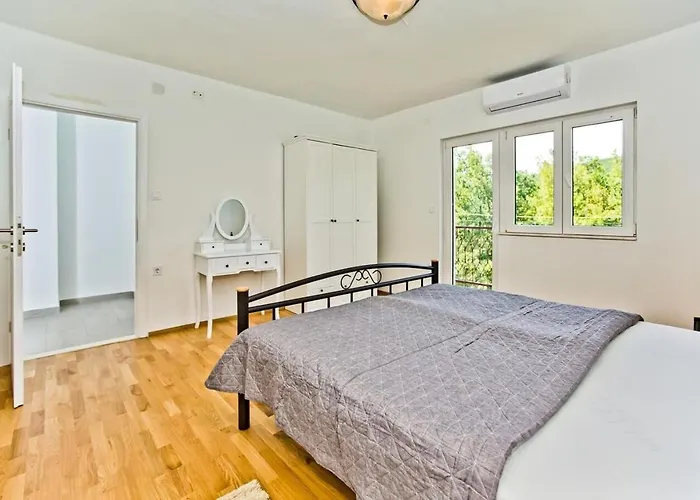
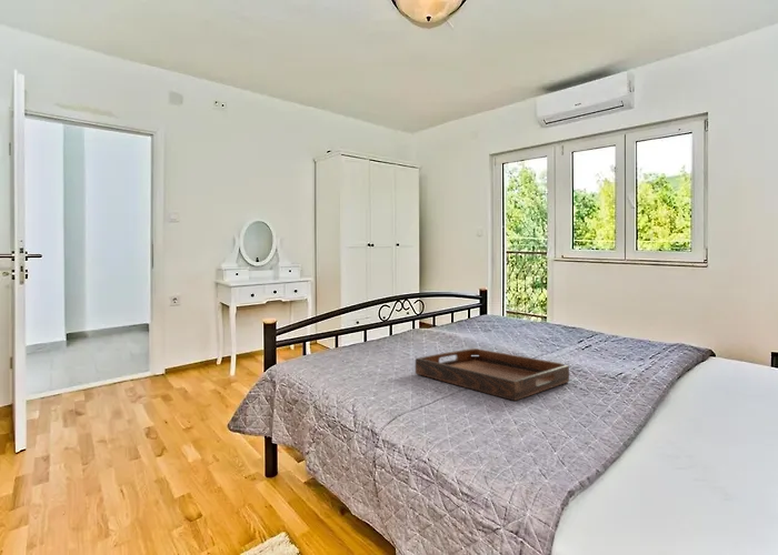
+ serving tray (490, 369)
